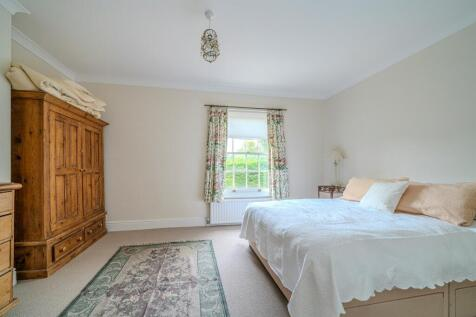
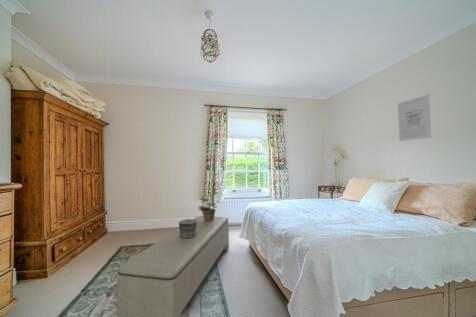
+ bench (190, 254)
+ decorative box (188, 228)
+ potted plant (208, 207)
+ wall art (413, 119)
